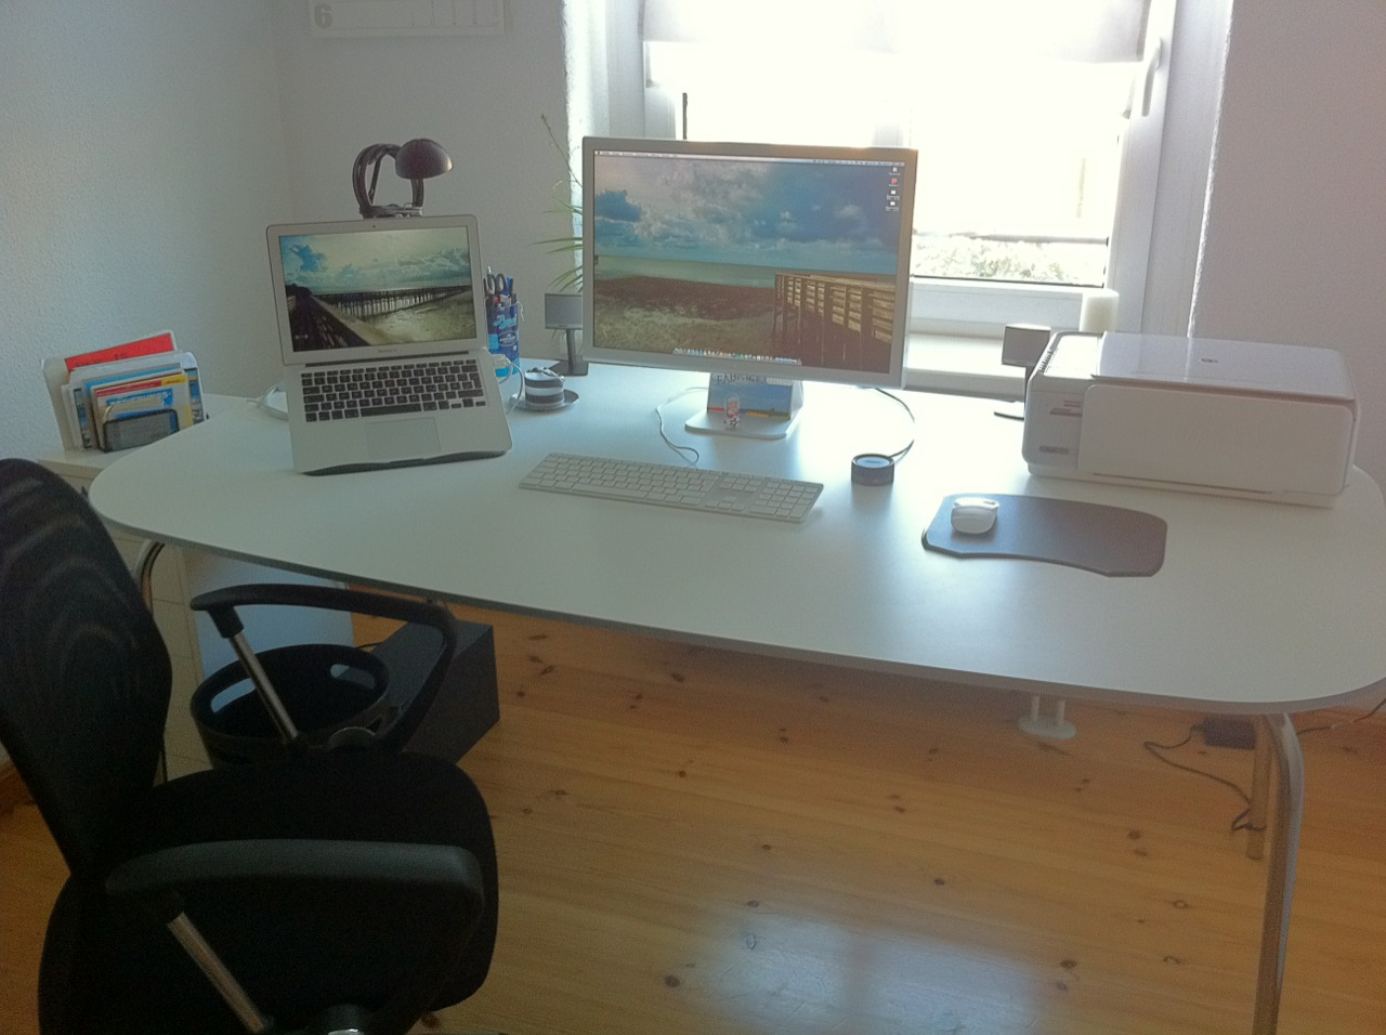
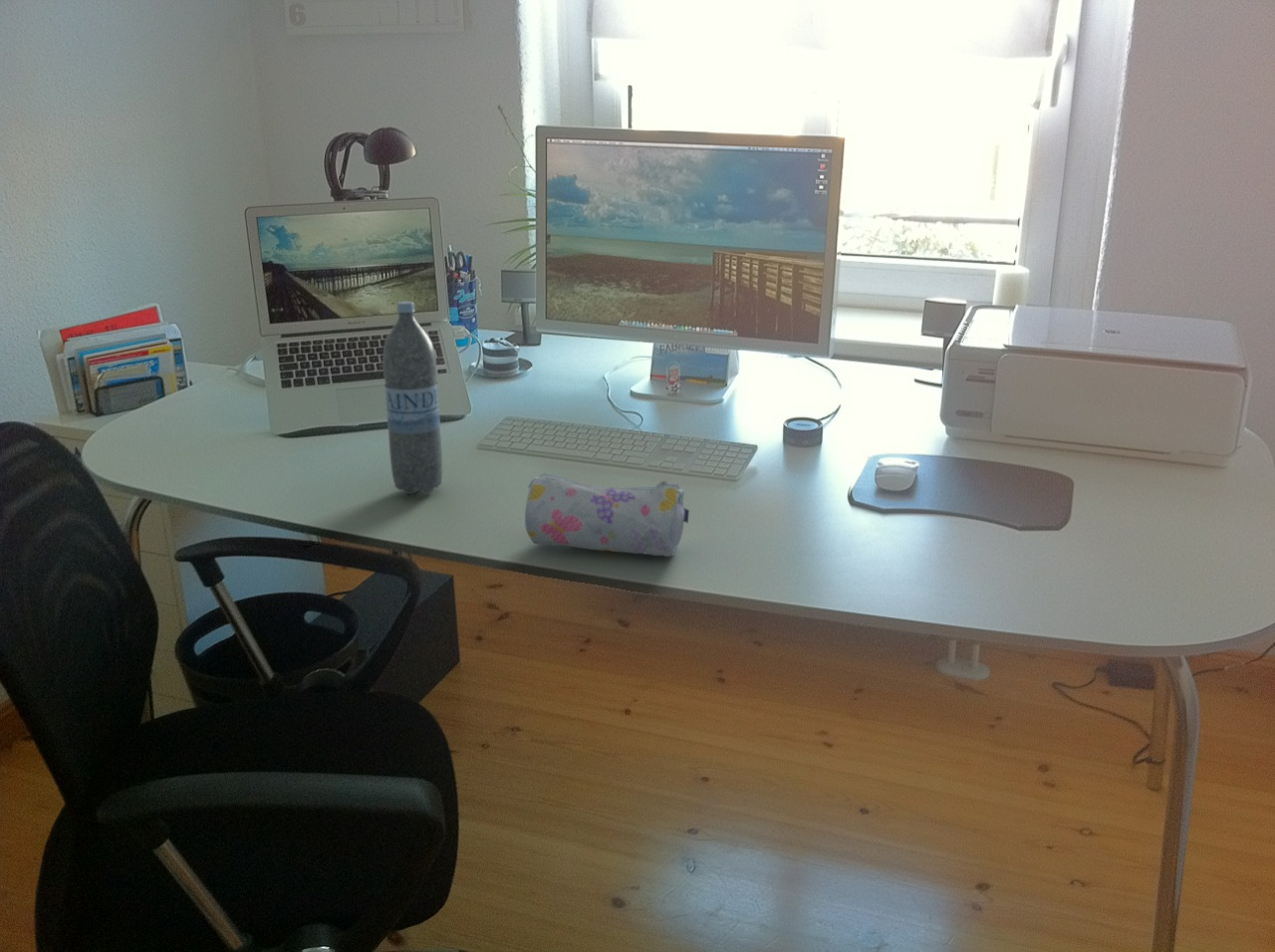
+ pencil case (605, 514)
+ water bottle (411, 399)
